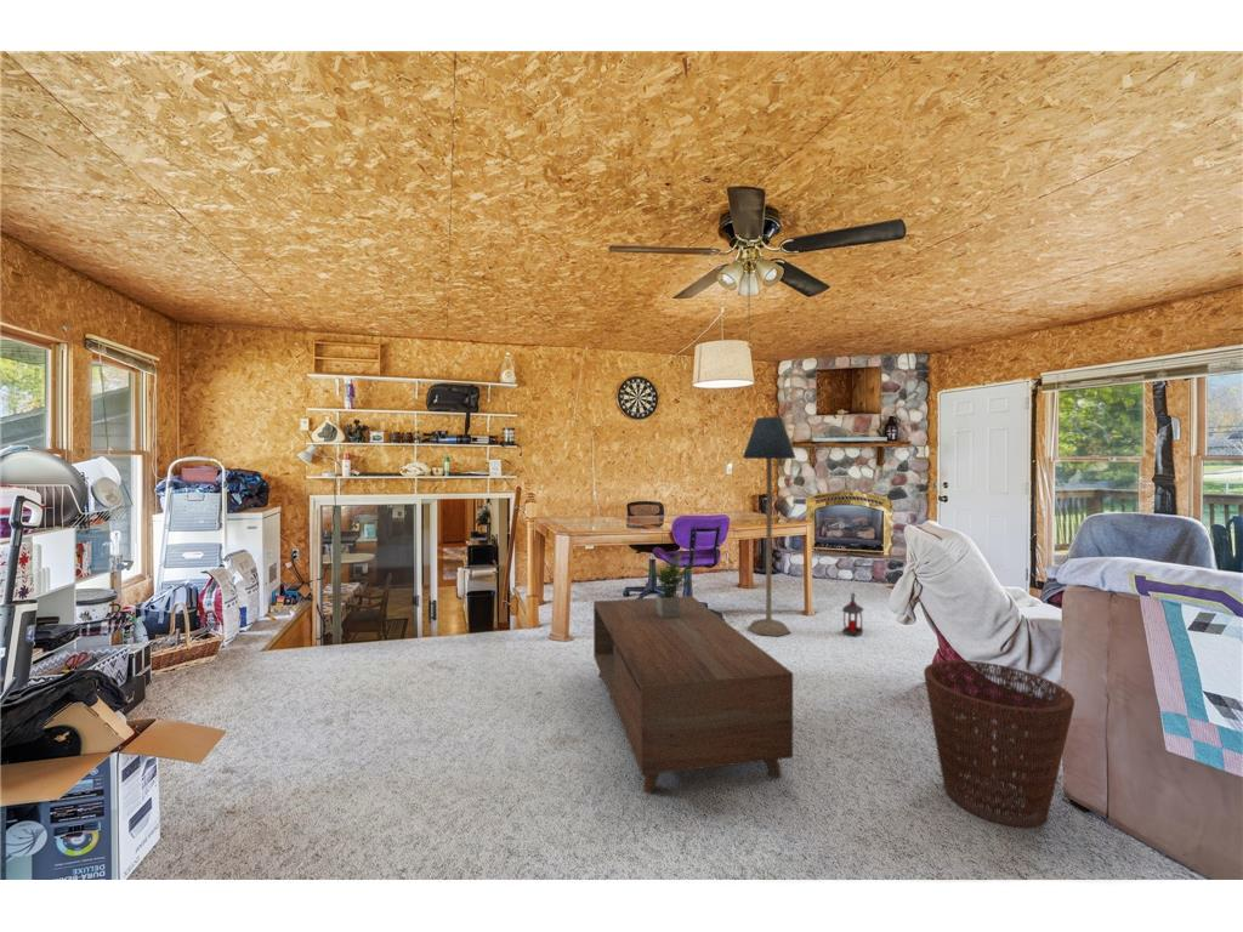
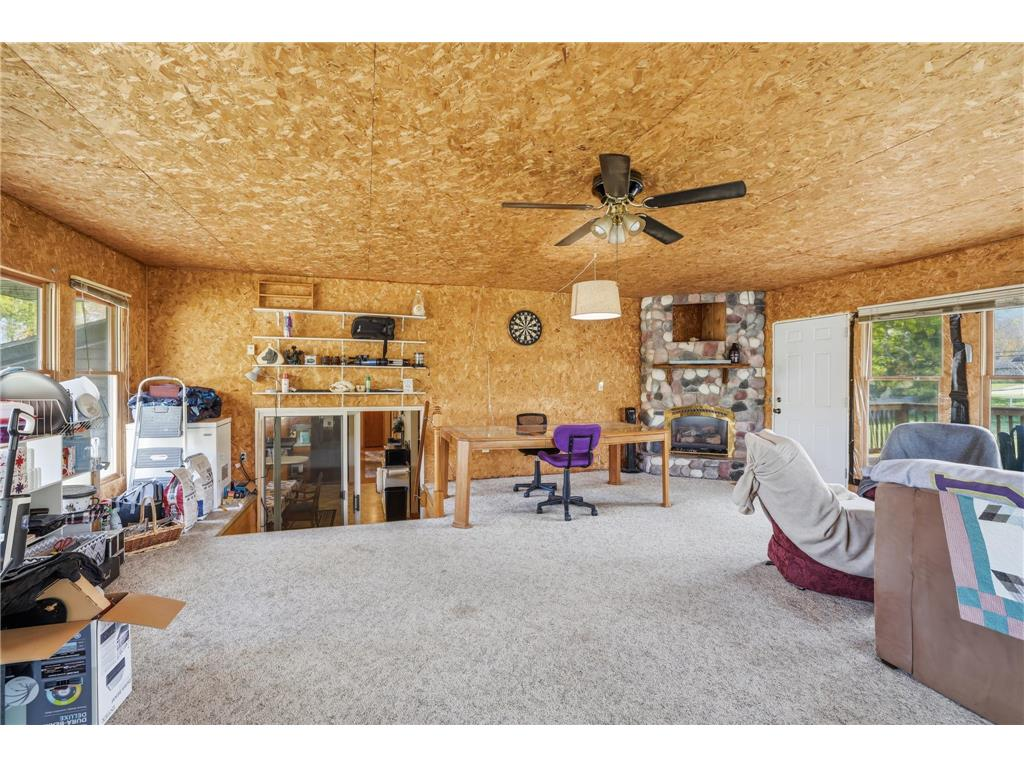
- floor lamp (768, 523)
- lantern (852, 613)
- coffee table (672, 640)
- basket (993, 740)
